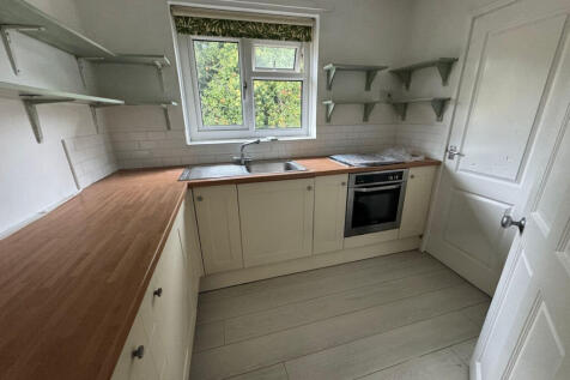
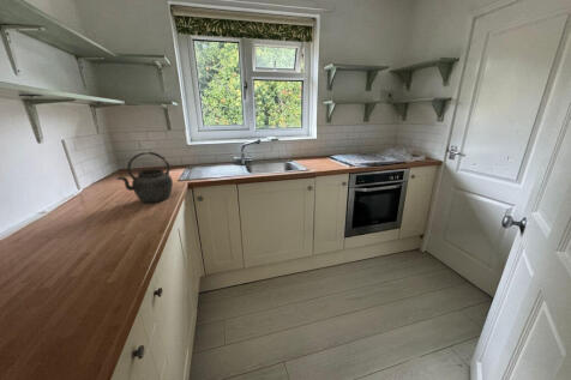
+ kettle (145, 177)
